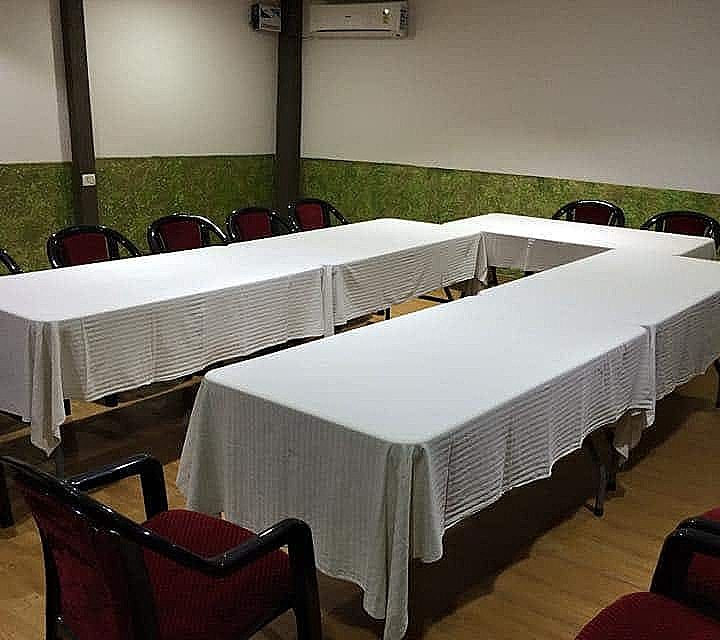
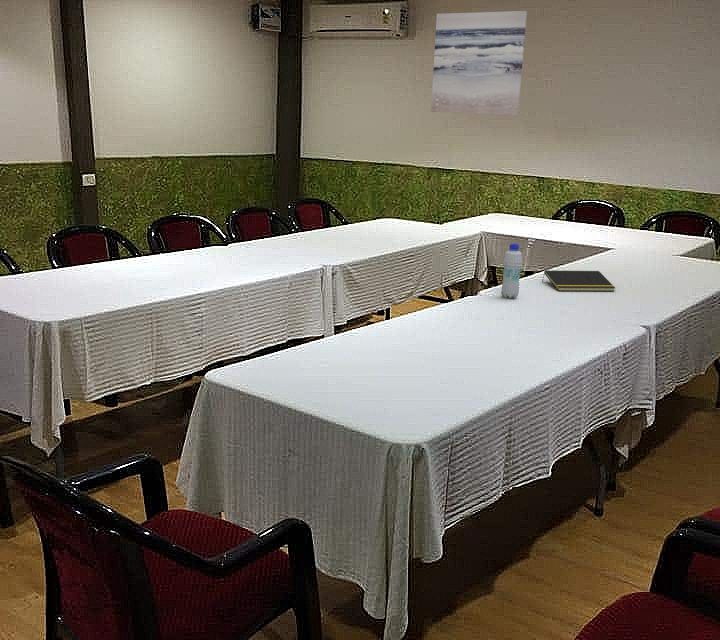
+ wall art (477, 63)
+ notepad (579, 280)
+ bottle (511, 270)
